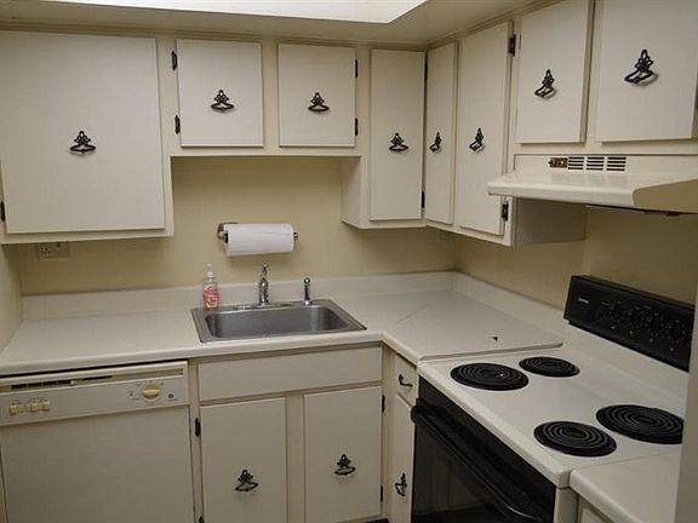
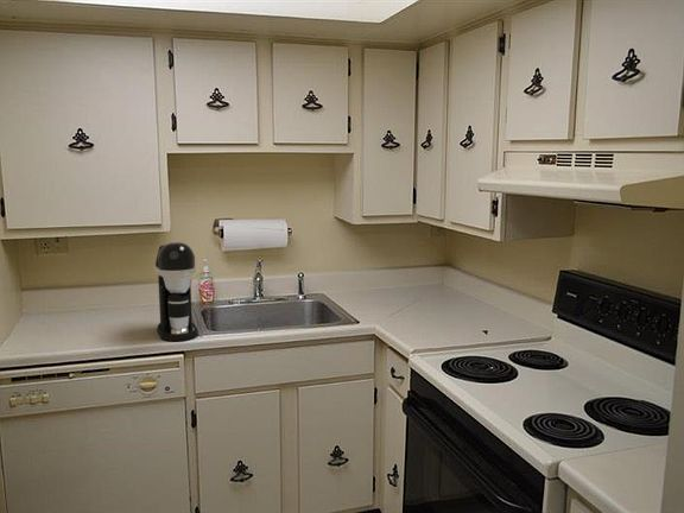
+ coffee maker (175, 287)
